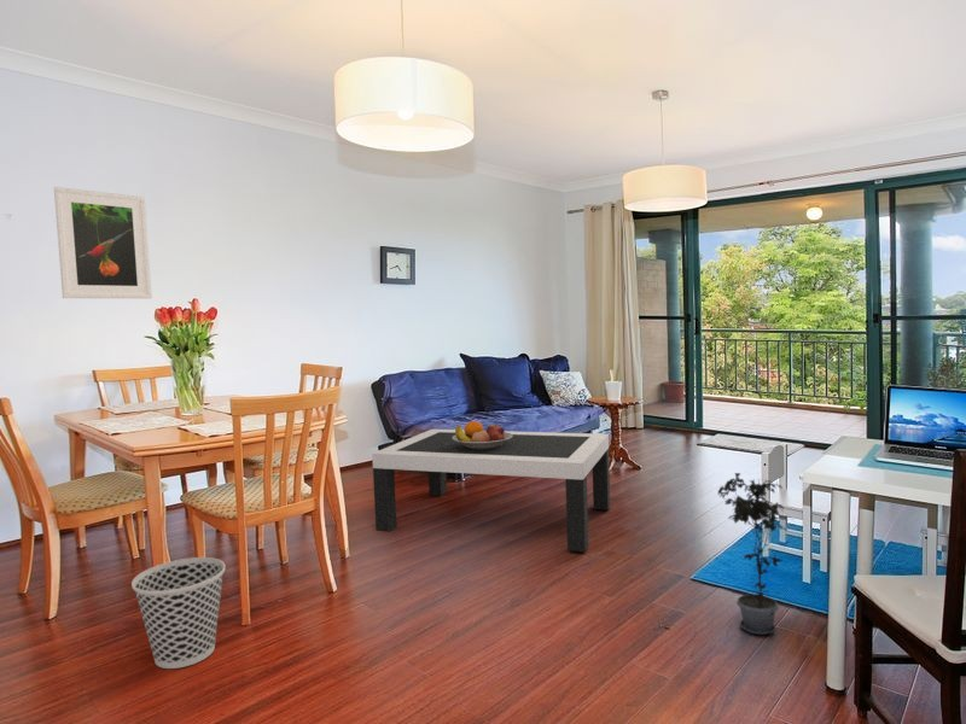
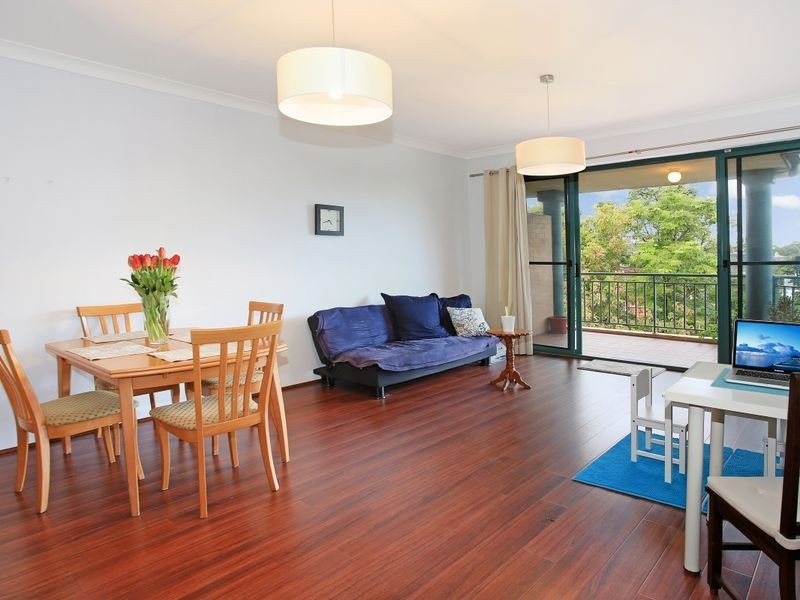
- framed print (105, 245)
- coffee table (496, 474)
- wastebasket (182, 613)
- potted plant (755, 551)
- fruit bowl (482, 433)
